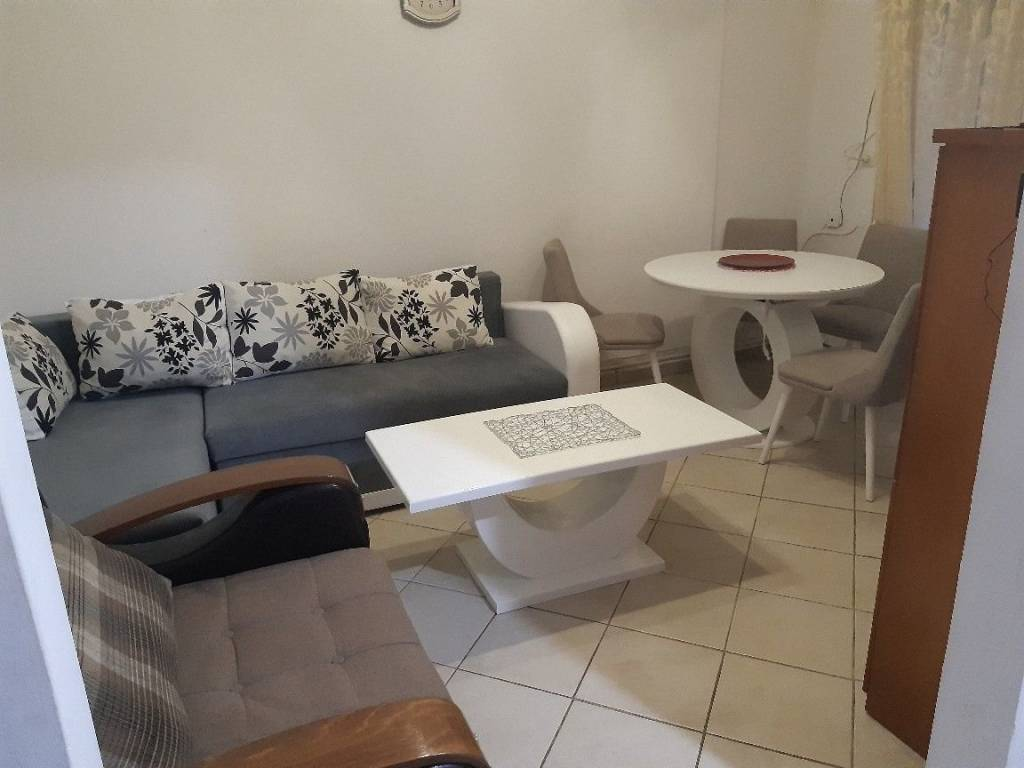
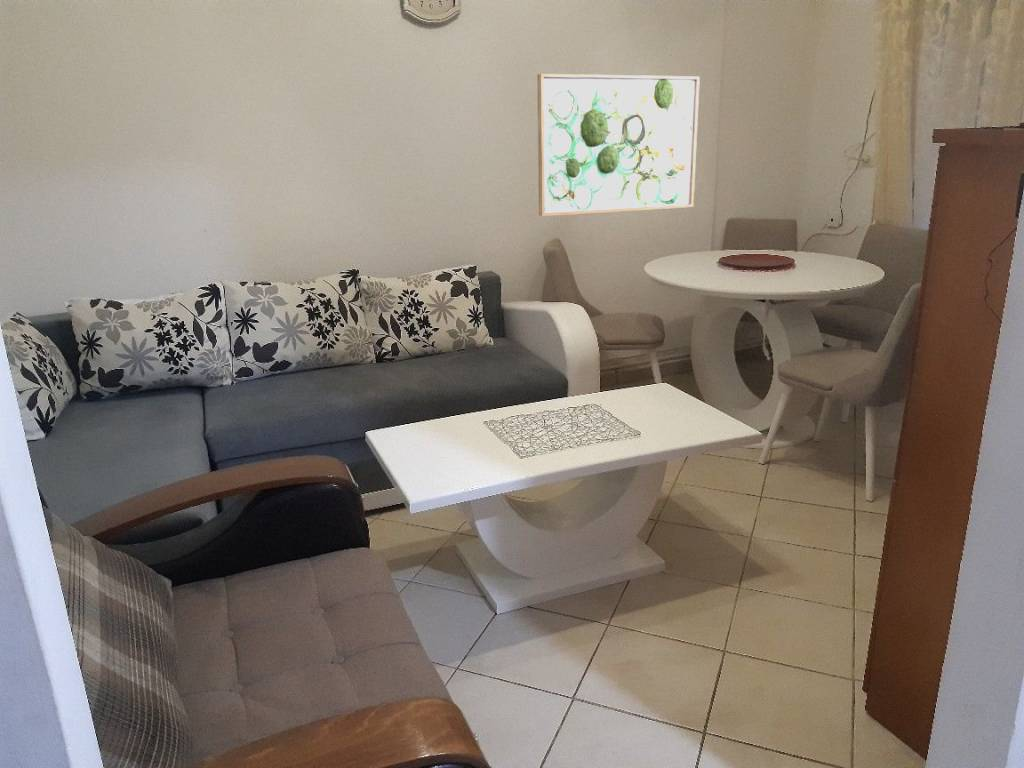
+ wall art (621, 144)
